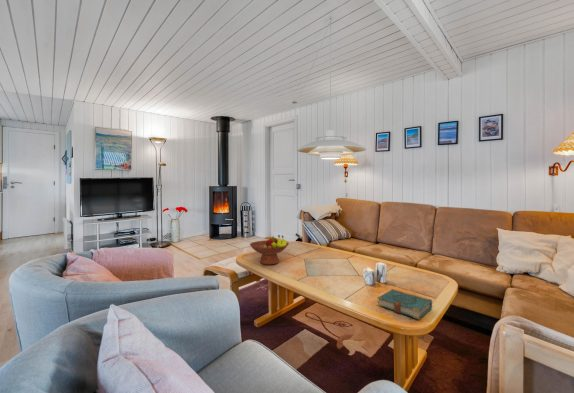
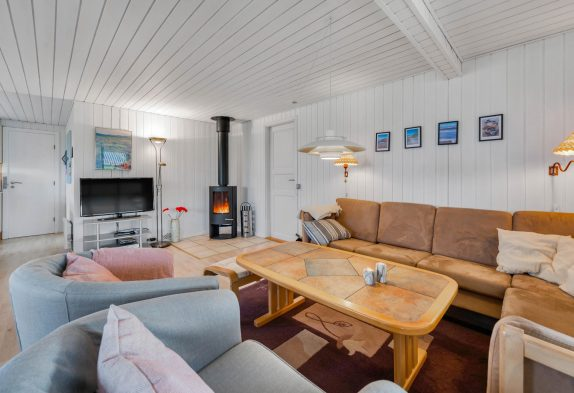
- book (403, 302)
- fruit bowl (269, 249)
